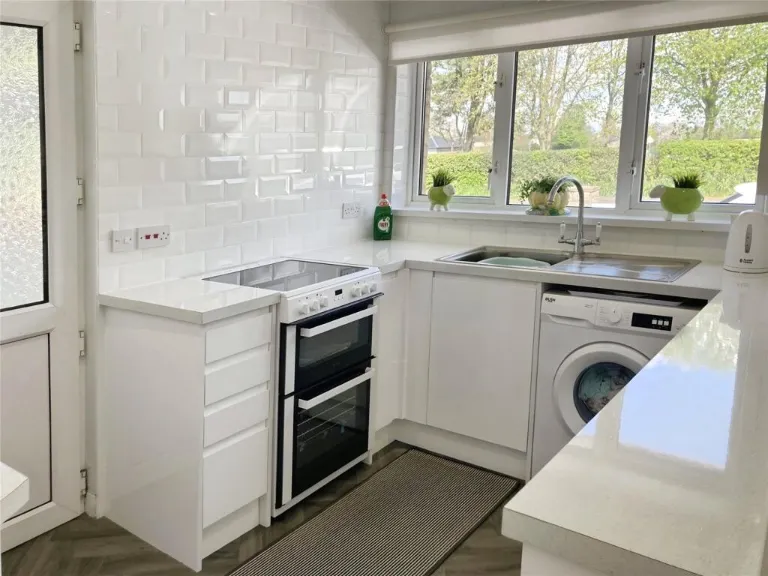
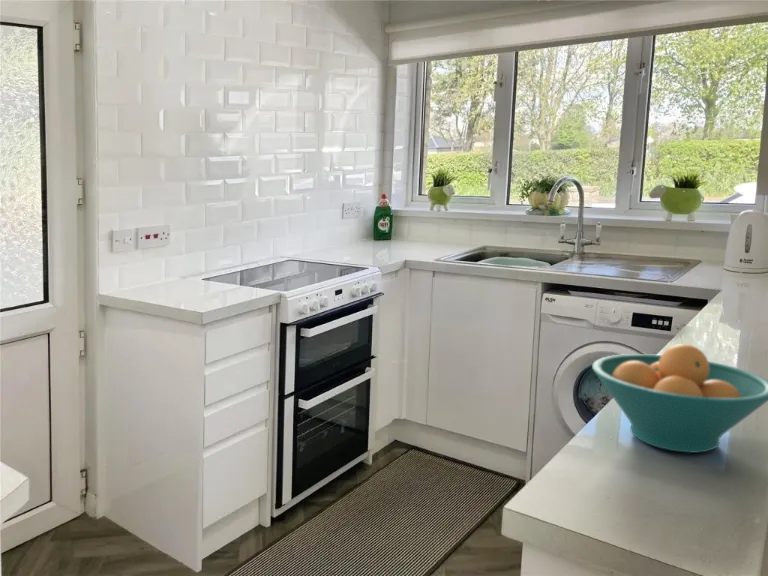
+ fruit bowl (678, 392)
